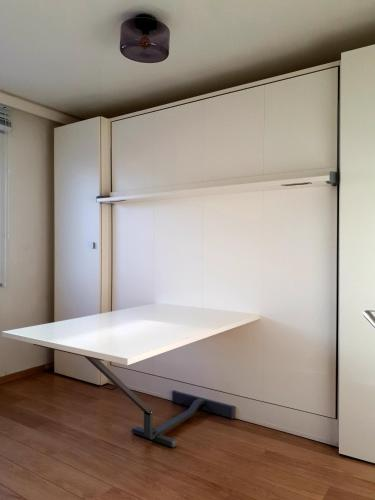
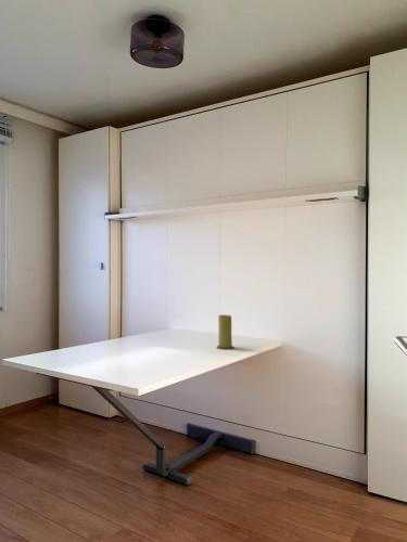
+ candle (225, 331)
